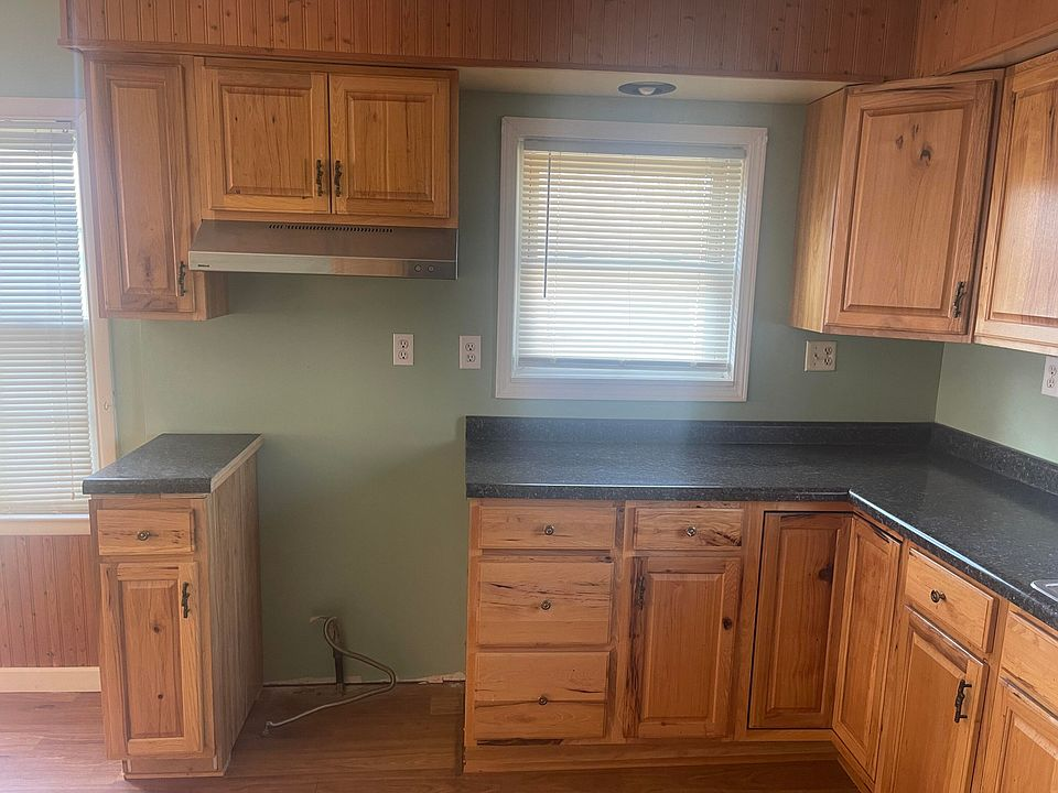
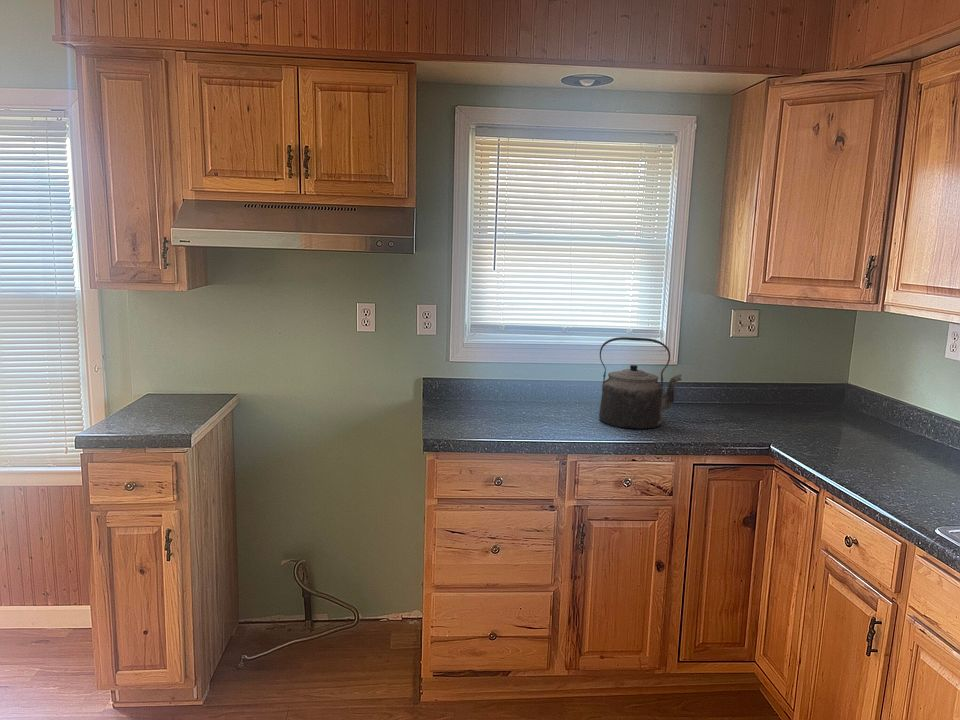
+ kettle (639, 380)
